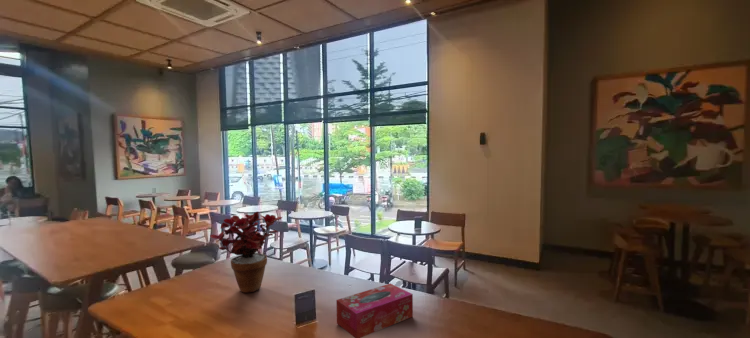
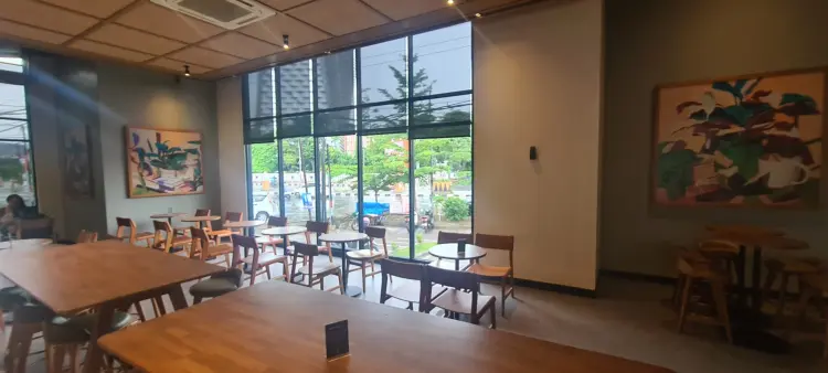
- tissue box (375, 308)
- potted plant (246, 250)
